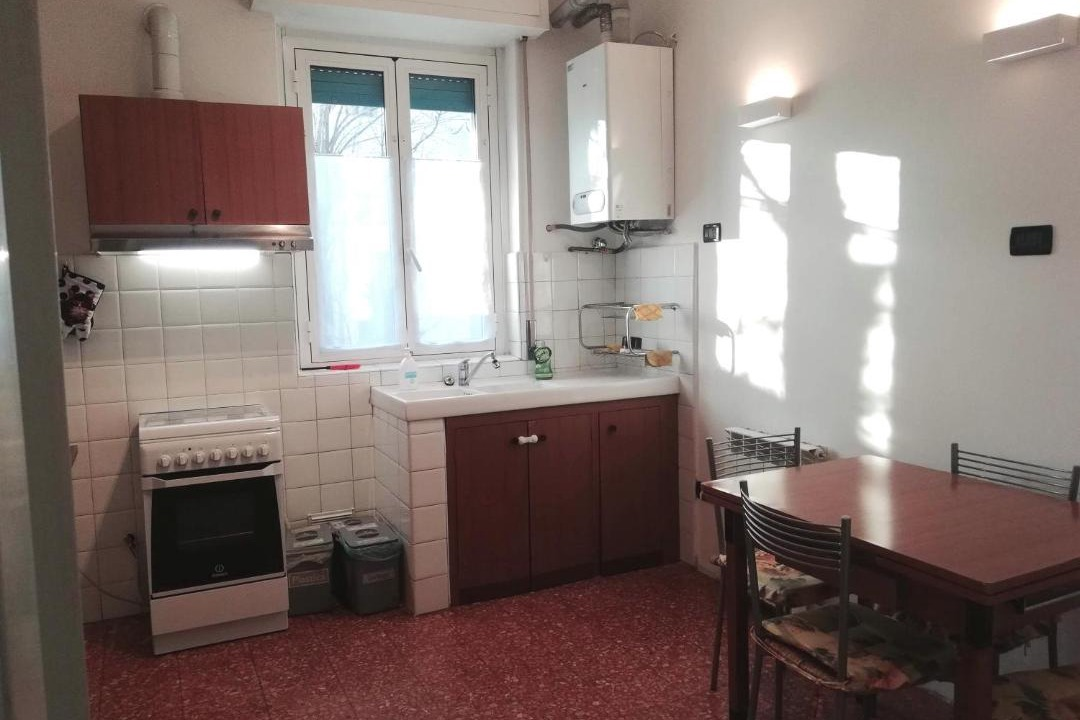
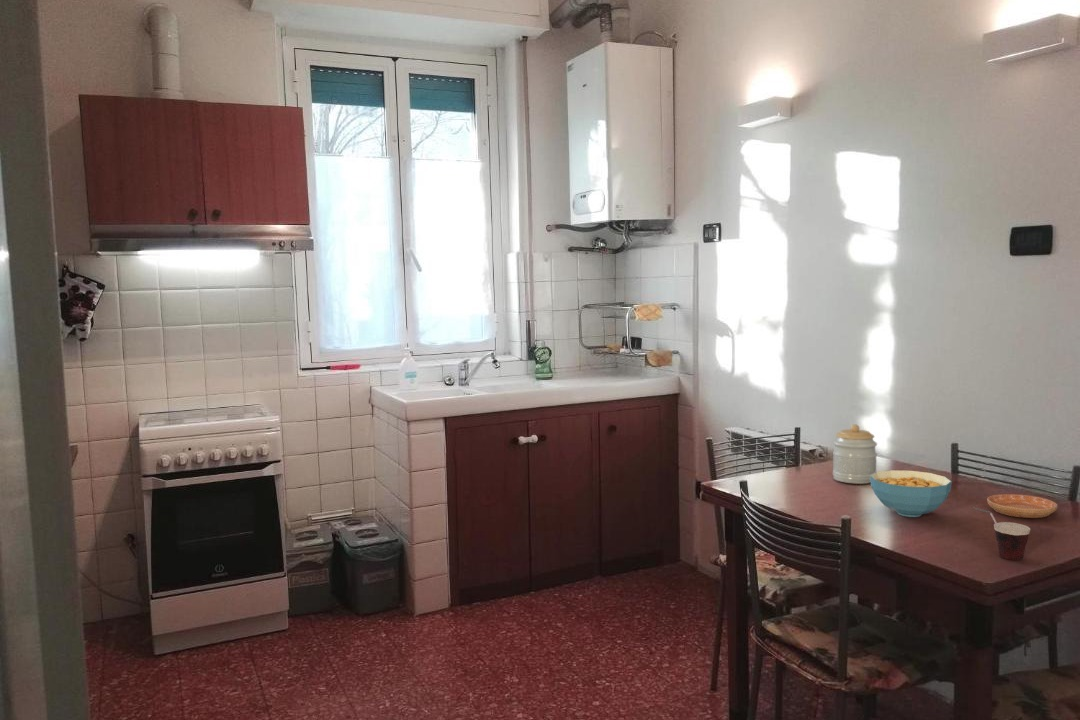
+ cereal bowl (909, 496)
+ cup (999, 531)
+ saucer (1021, 506)
+ jar (854, 452)
